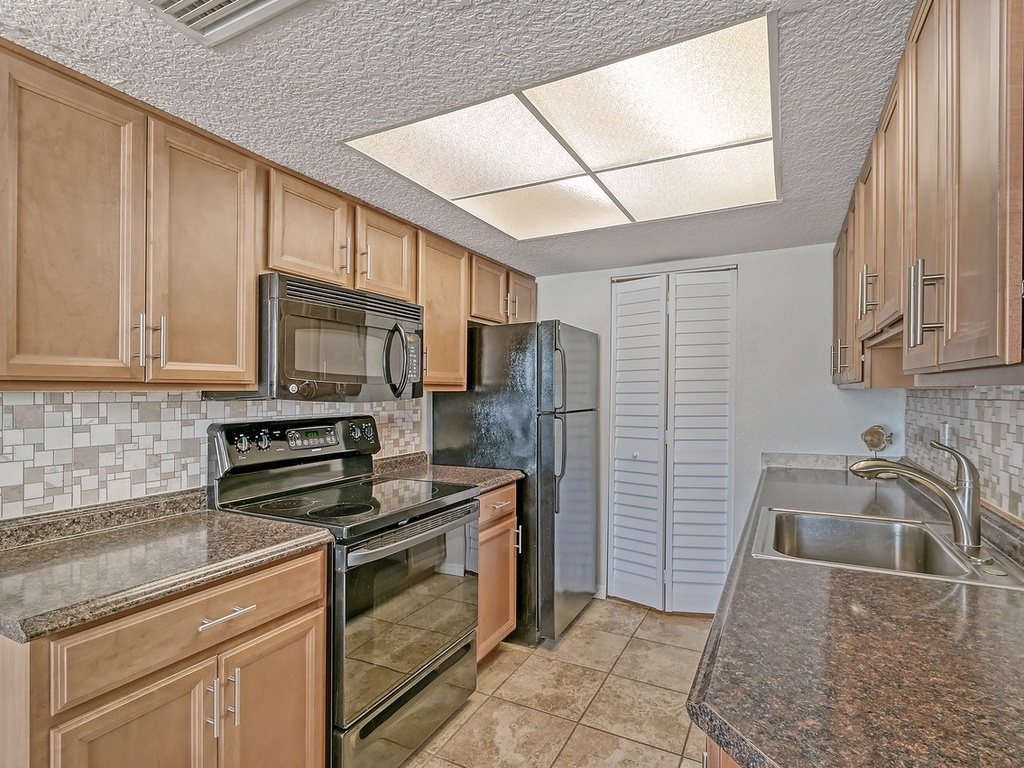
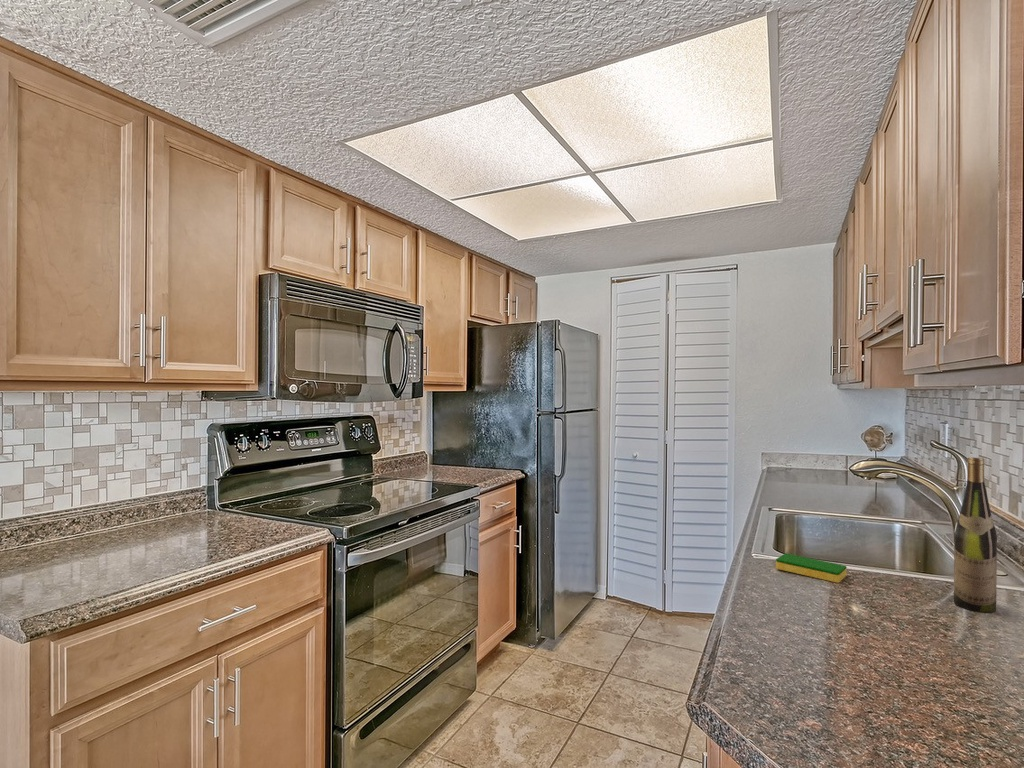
+ wine bottle (975, 532)
+ dish sponge (810, 567)
